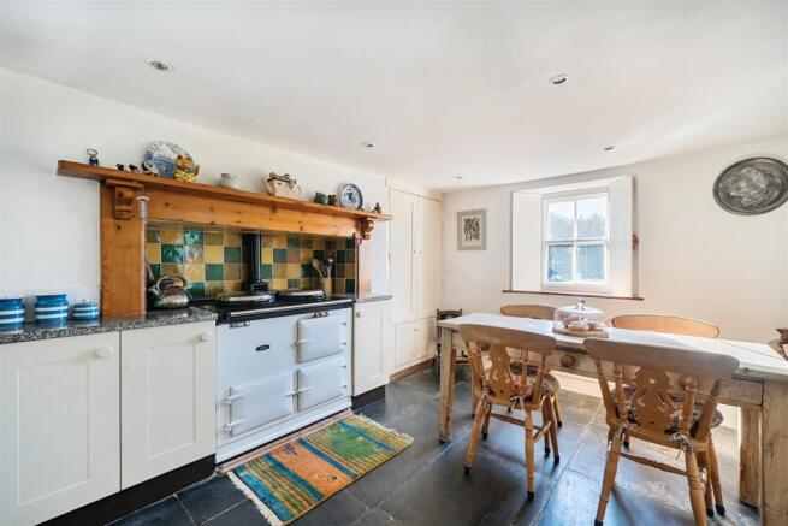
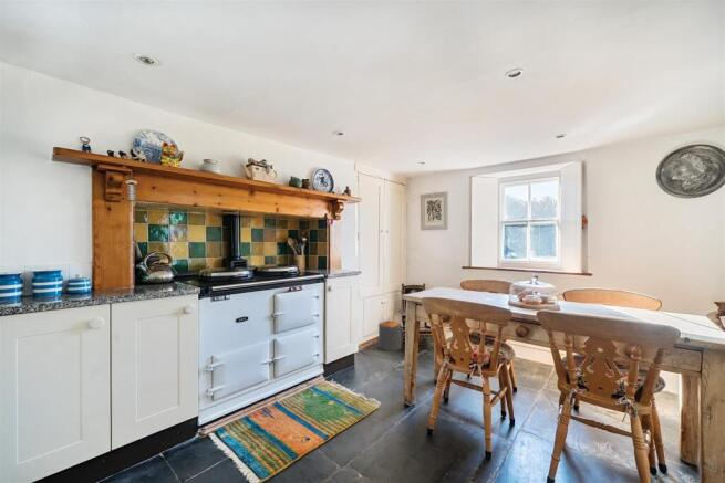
+ trash can (389, 330)
